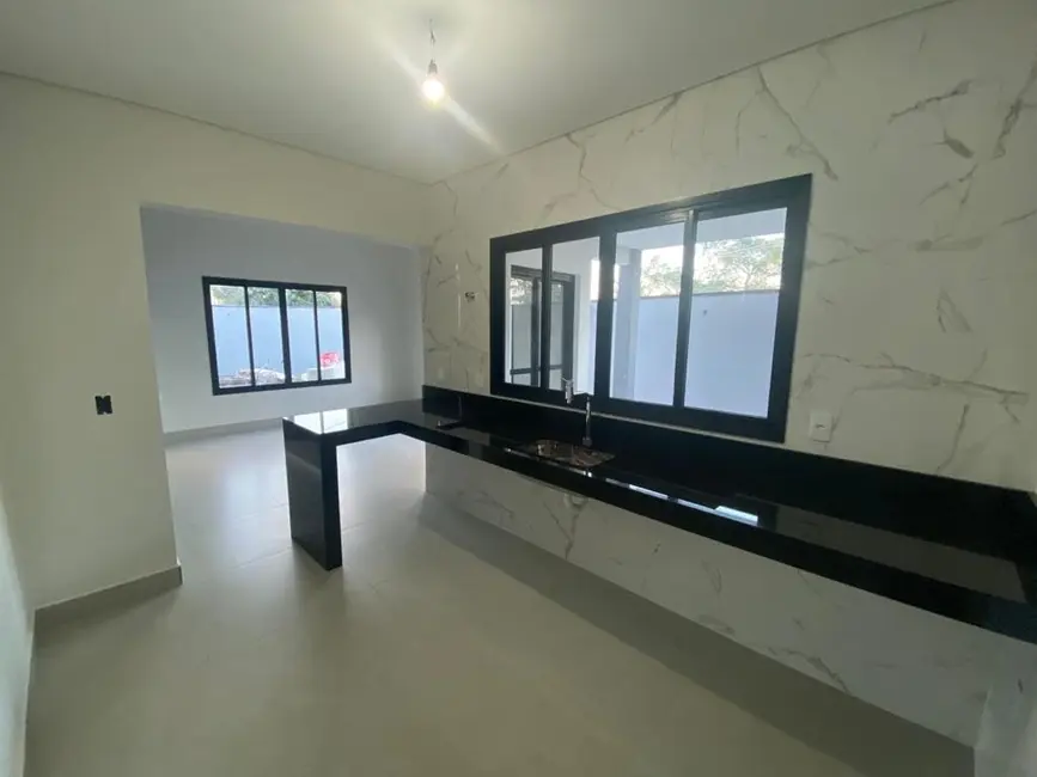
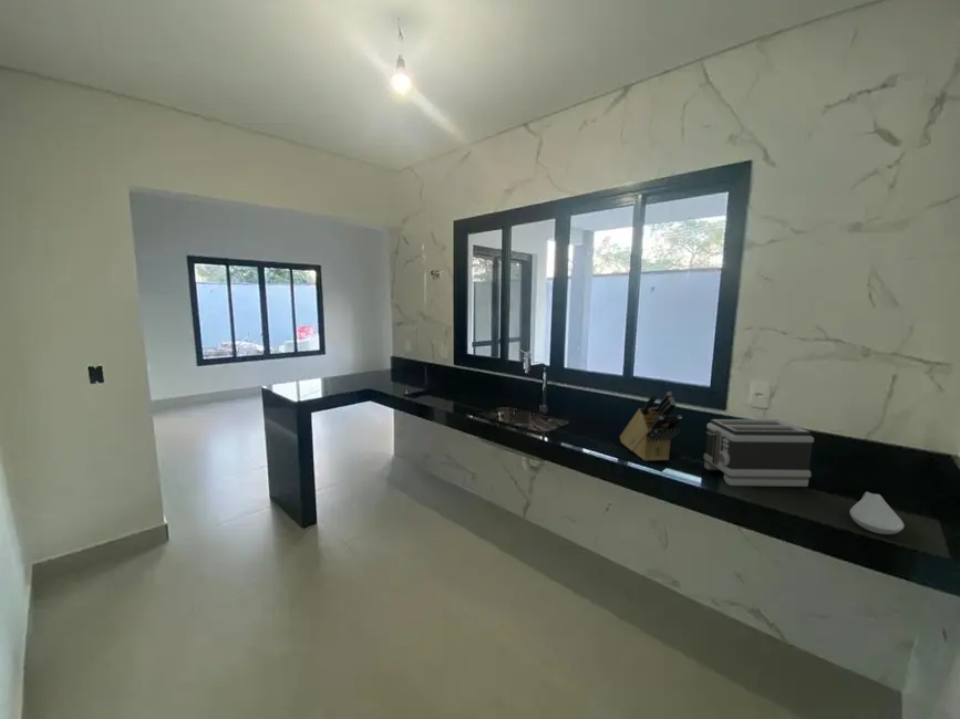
+ spoon rest (873, 510)
+ toaster (750, 450)
+ knife block (649, 420)
